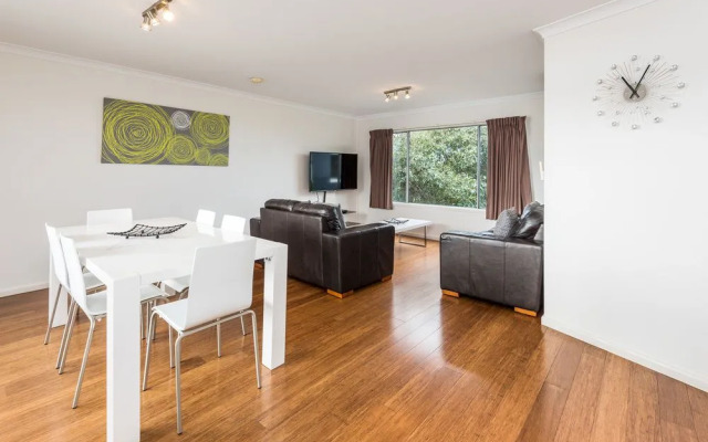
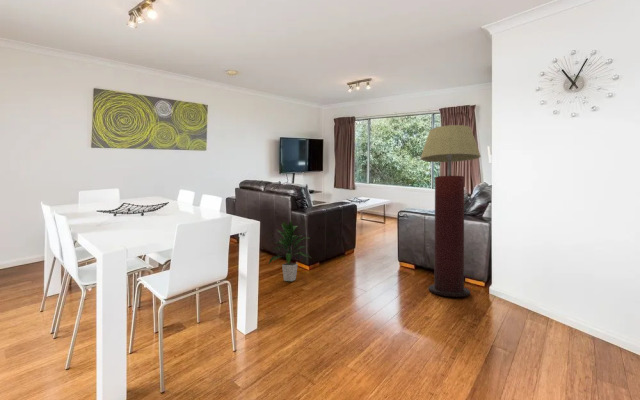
+ floor lamp (449, 210)
+ indoor plant (288, 250)
